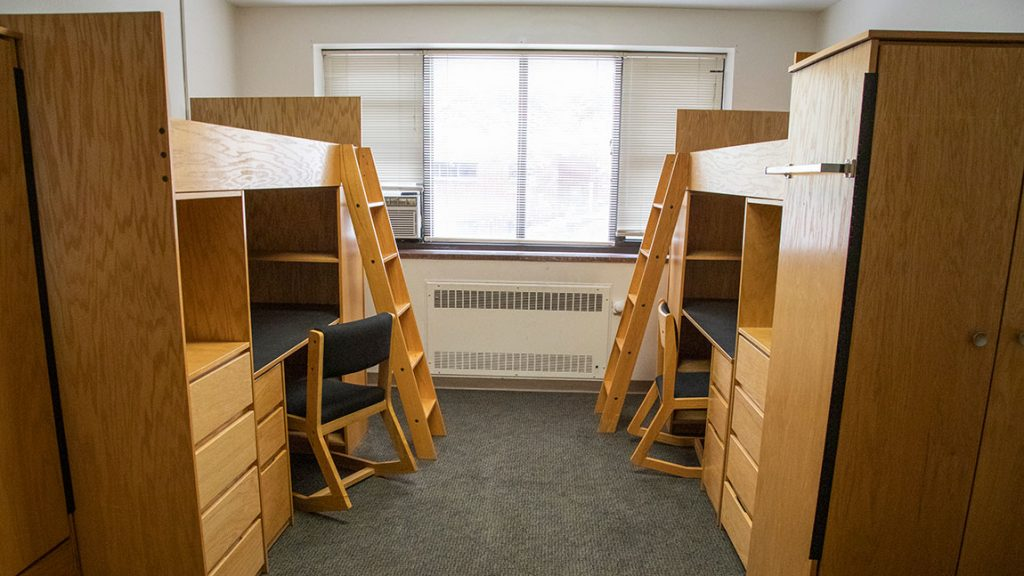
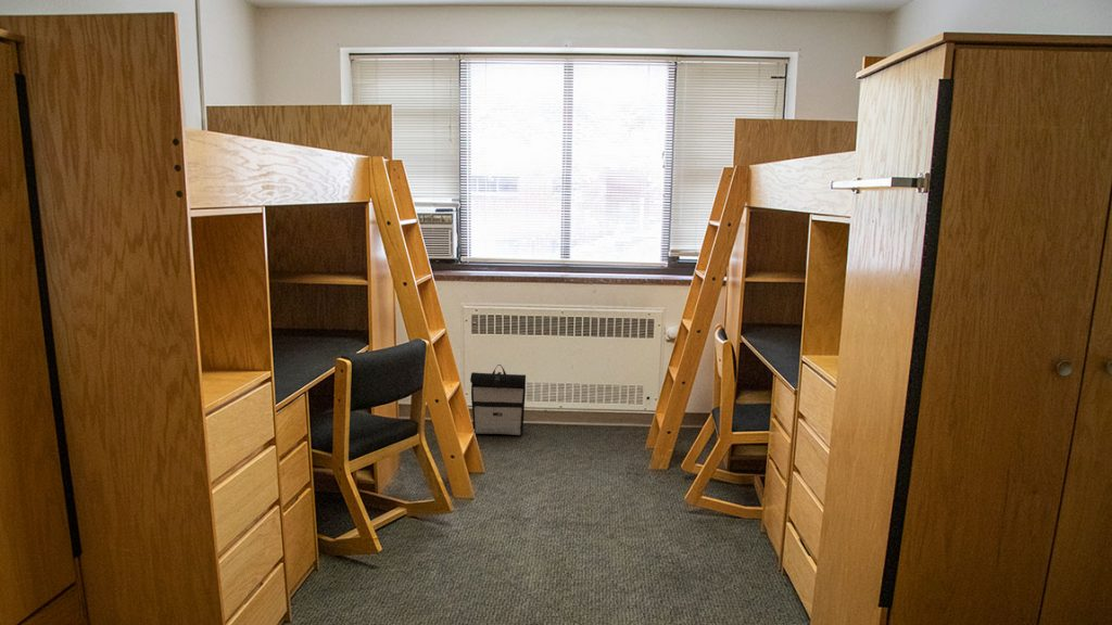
+ backpack (498, 399)
